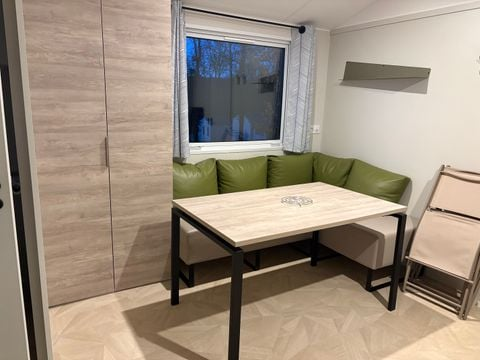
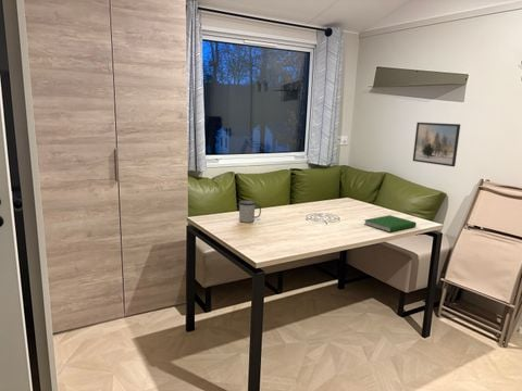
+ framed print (435, 143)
+ mug (248, 211)
+ hardcover book (389, 223)
